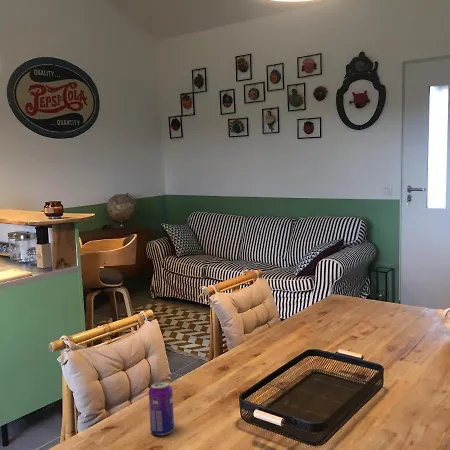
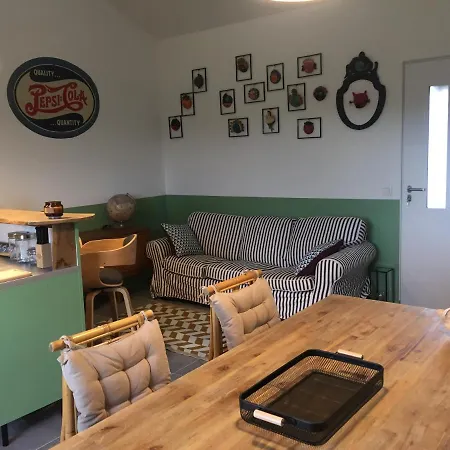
- beverage can (161, 407)
